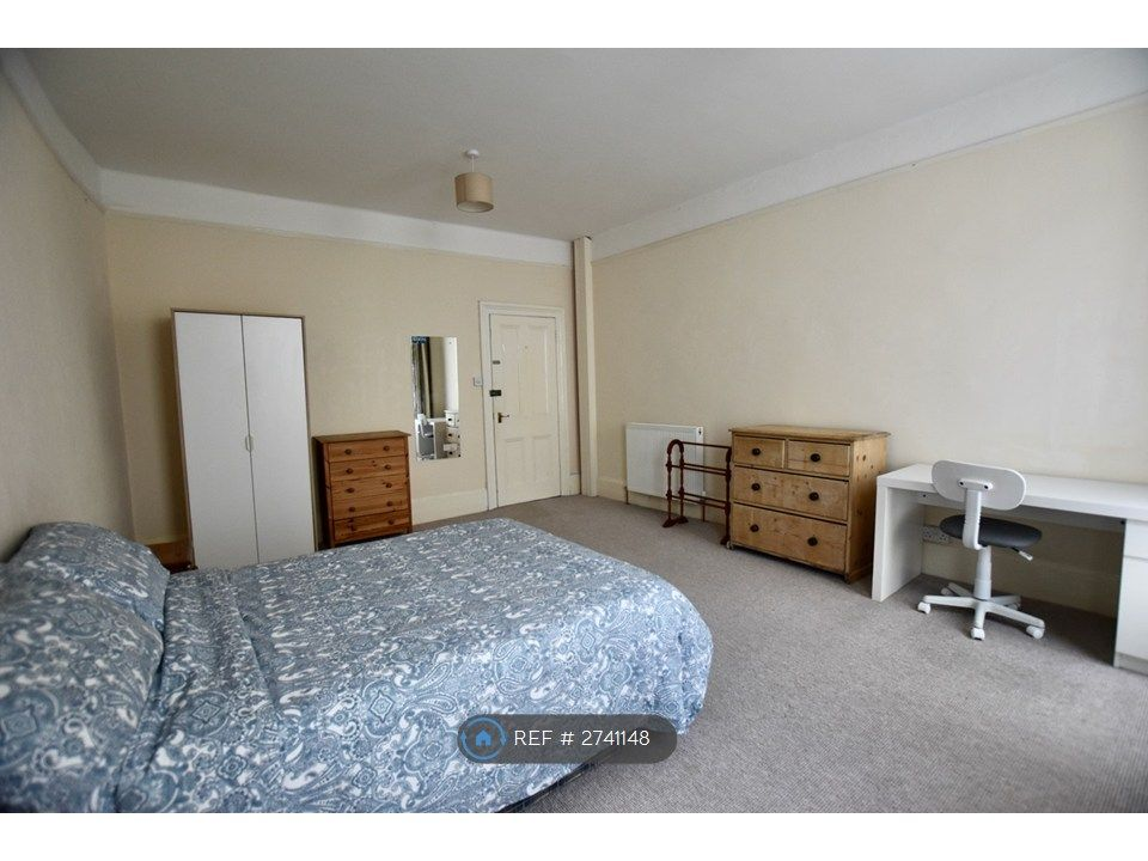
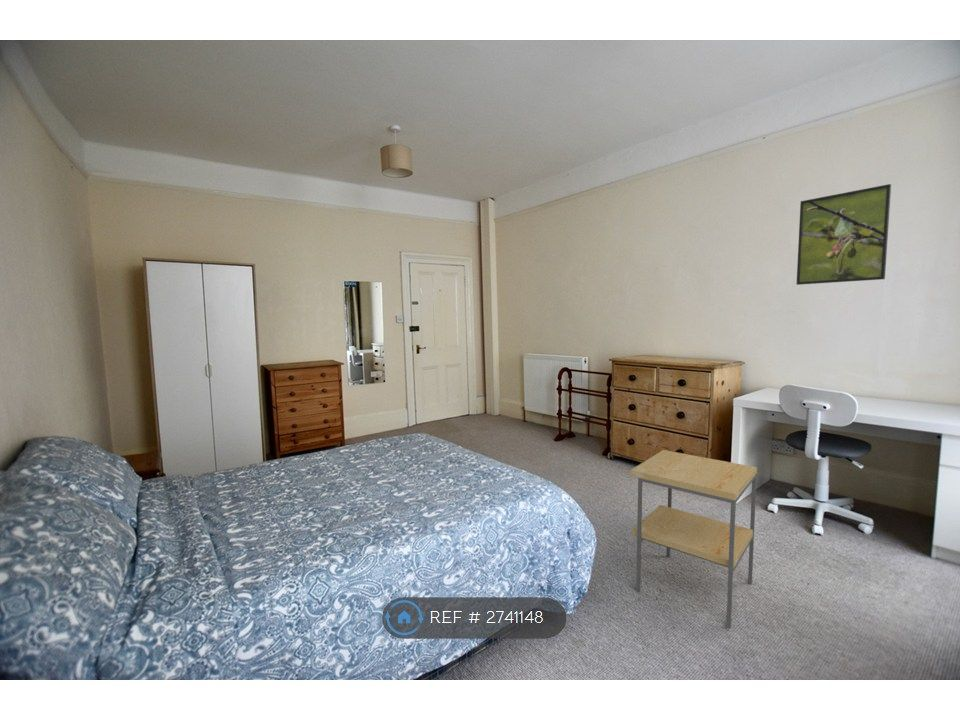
+ side table (692, 527)
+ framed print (840, 238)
